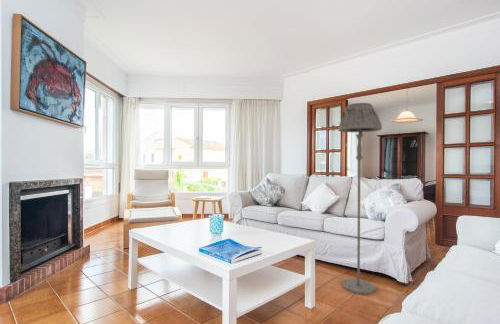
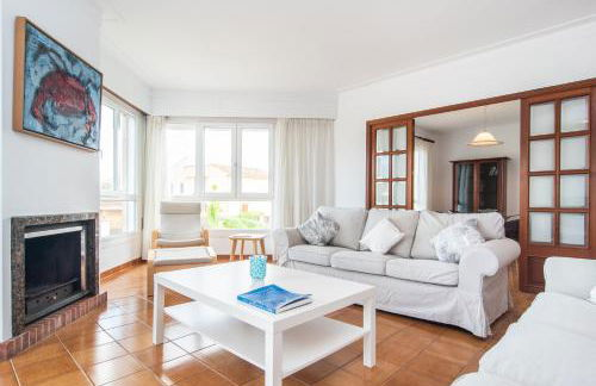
- floor lamp (359, 195)
